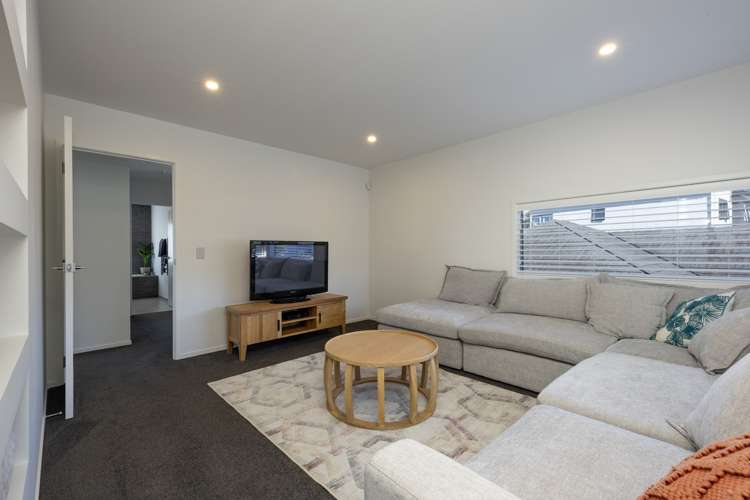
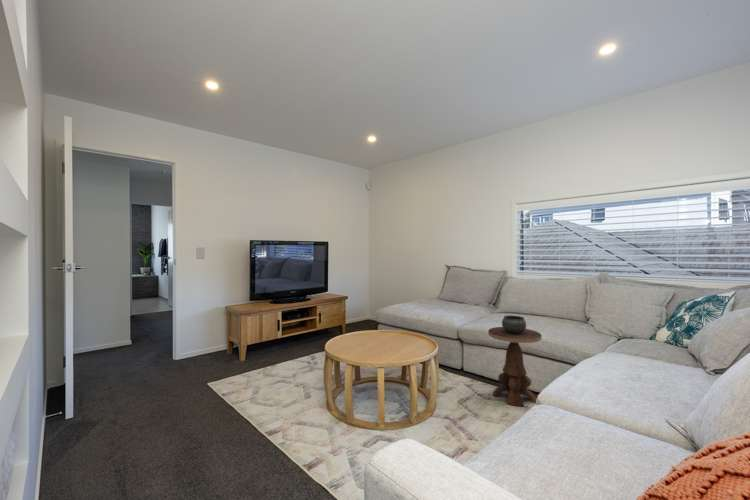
+ side table (514, 357)
